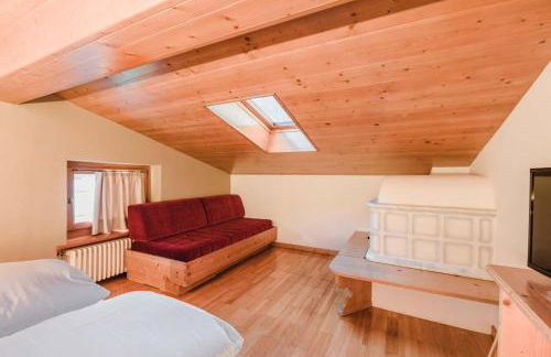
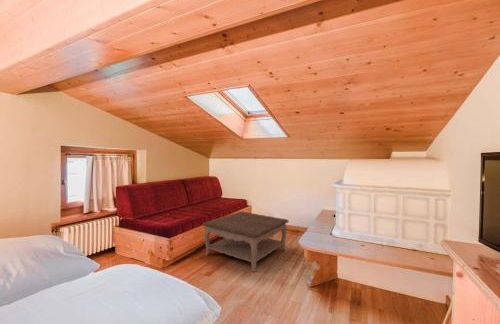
+ coffee table (246, 236)
